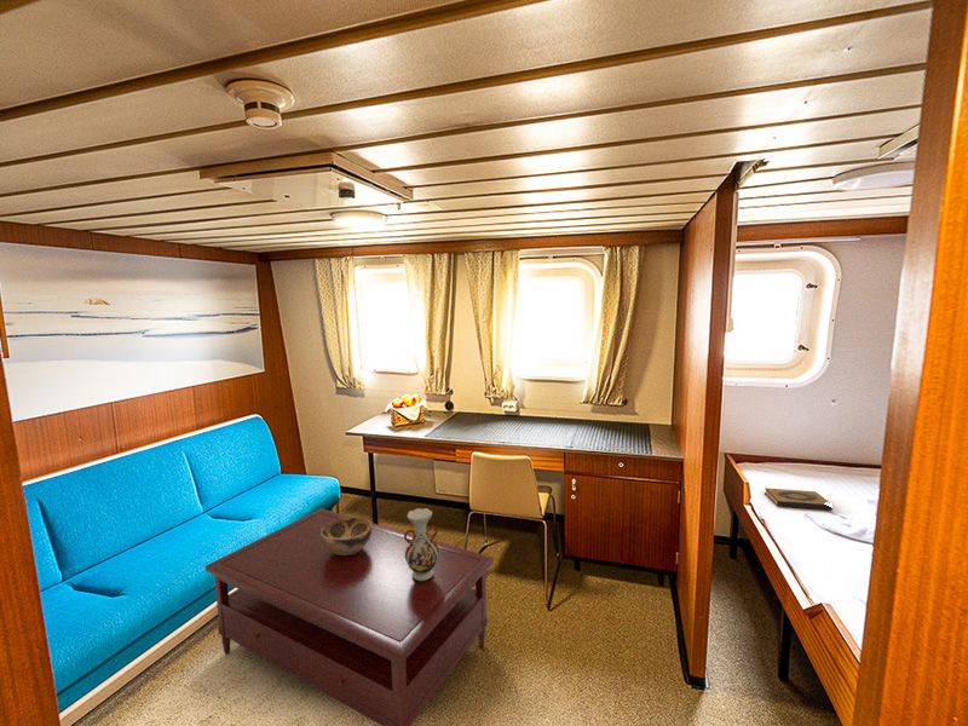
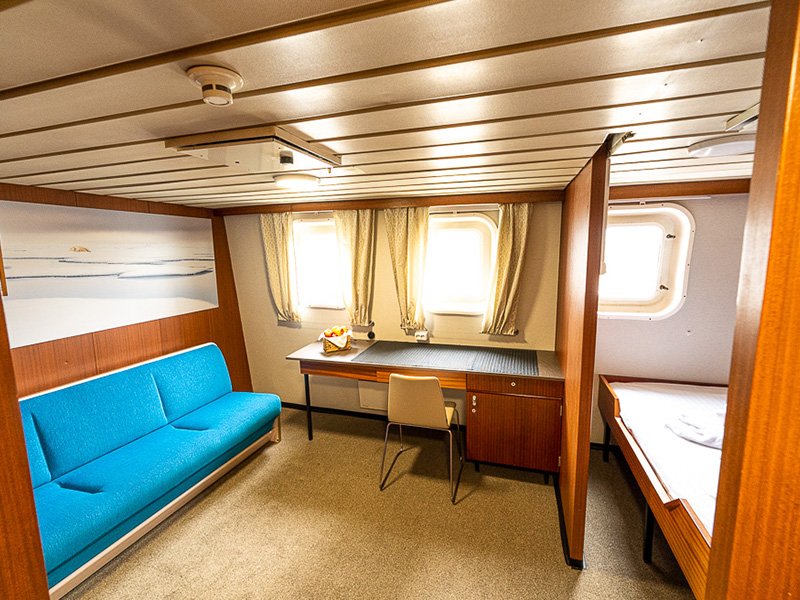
- vase (421, 543)
- hardback book (796, 499)
- coffee table (352, 605)
- decorative bowl (346, 538)
